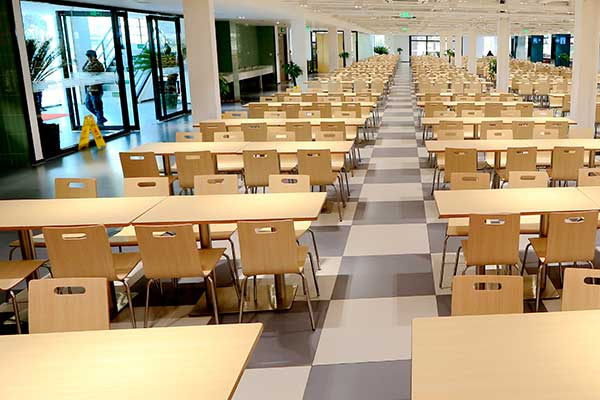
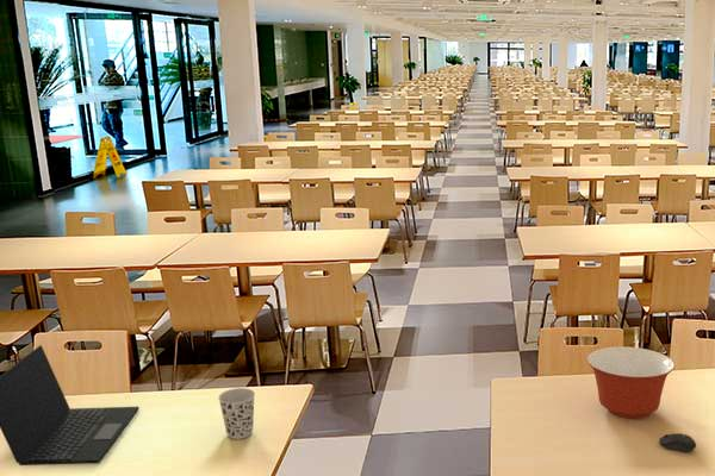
+ computer mouse (677, 440)
+ cup (238, 414)
+ mixing bowl (629, 384)
+ laptop (66, 400)
